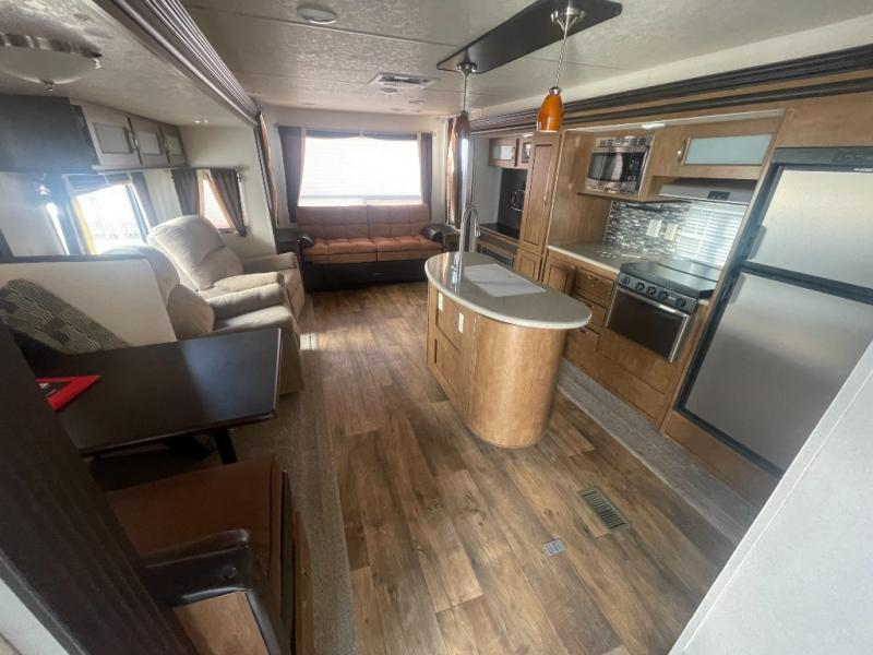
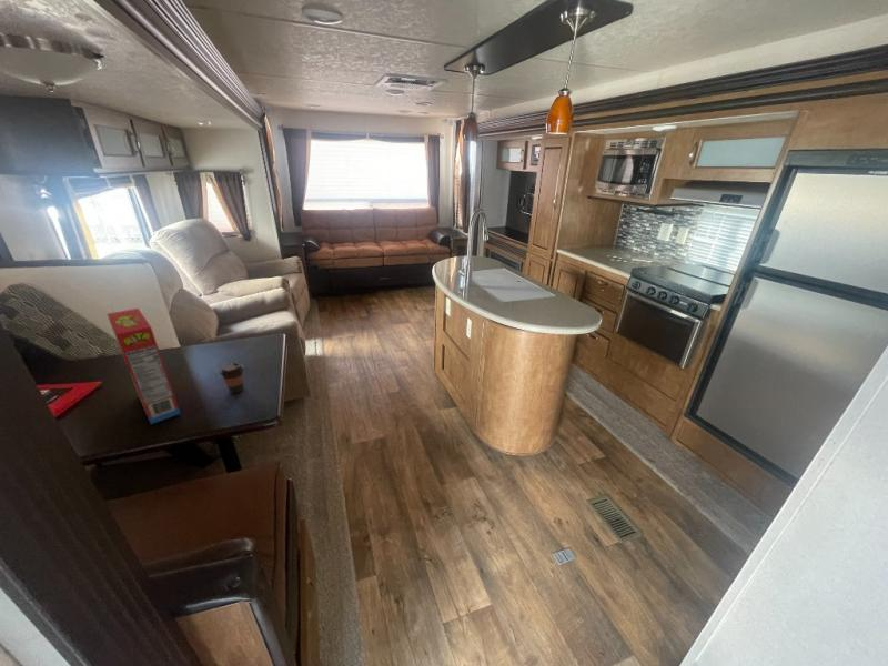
+ cereal box (144, 364)
+ coffee cup (233, 377)
